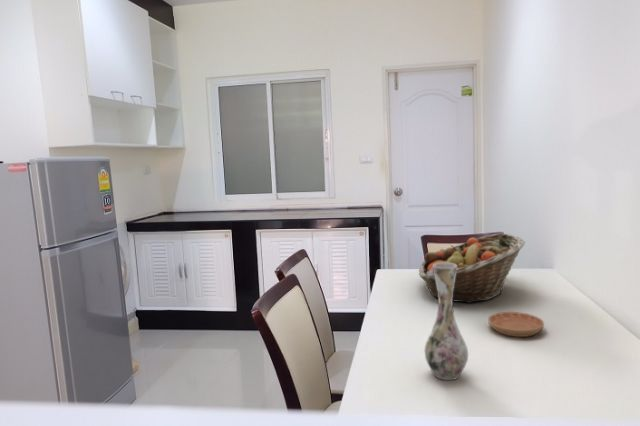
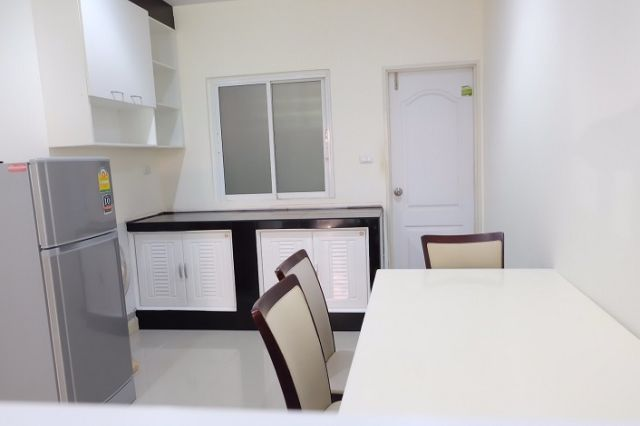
- saucer (515, 324)
- vase (445, 320)
- fruit basket (469, 264)
